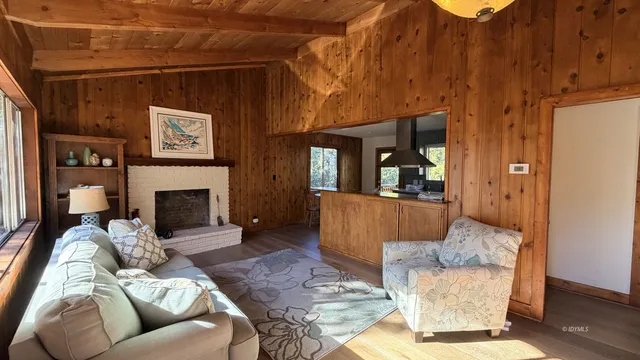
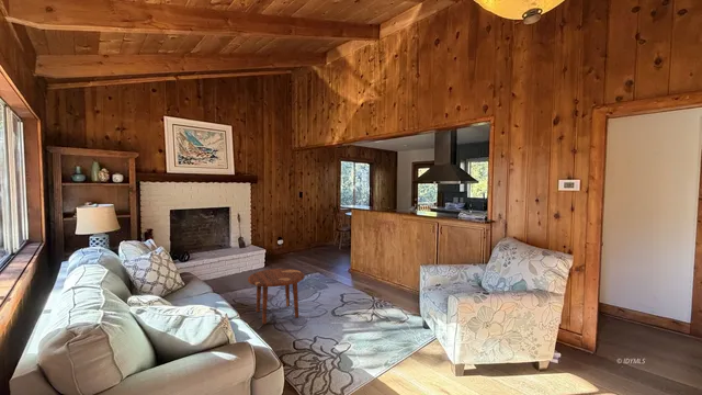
+ side table (285, 294)
